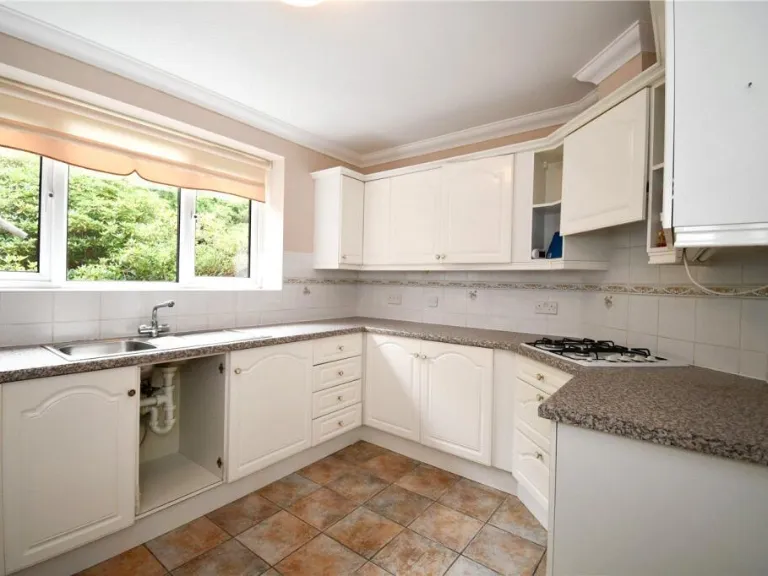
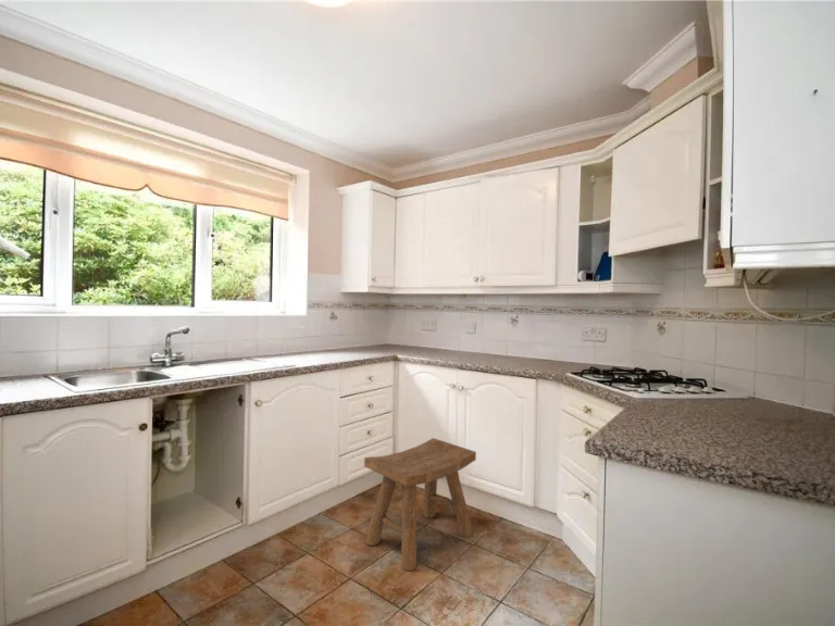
+ stool (424, 496)
